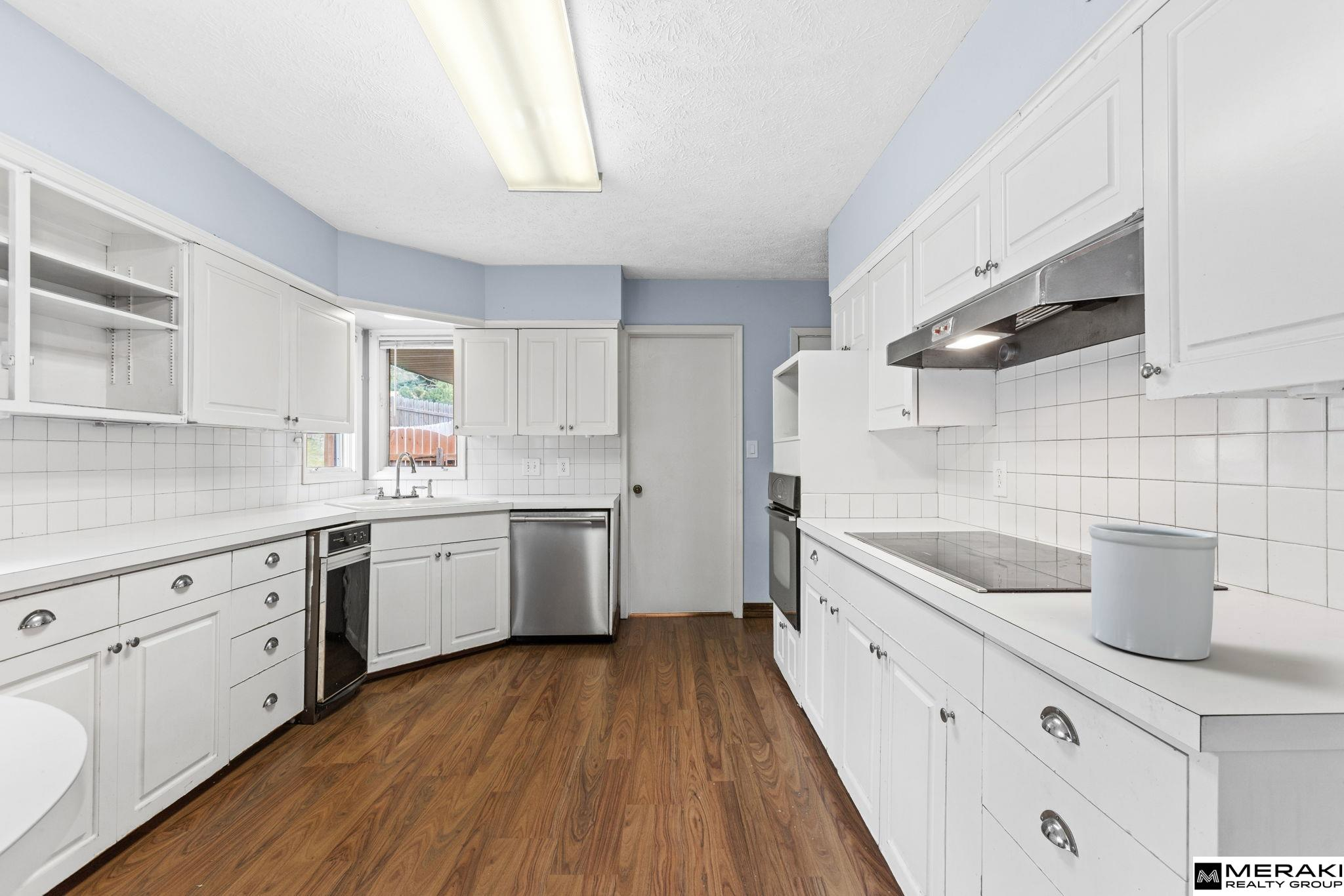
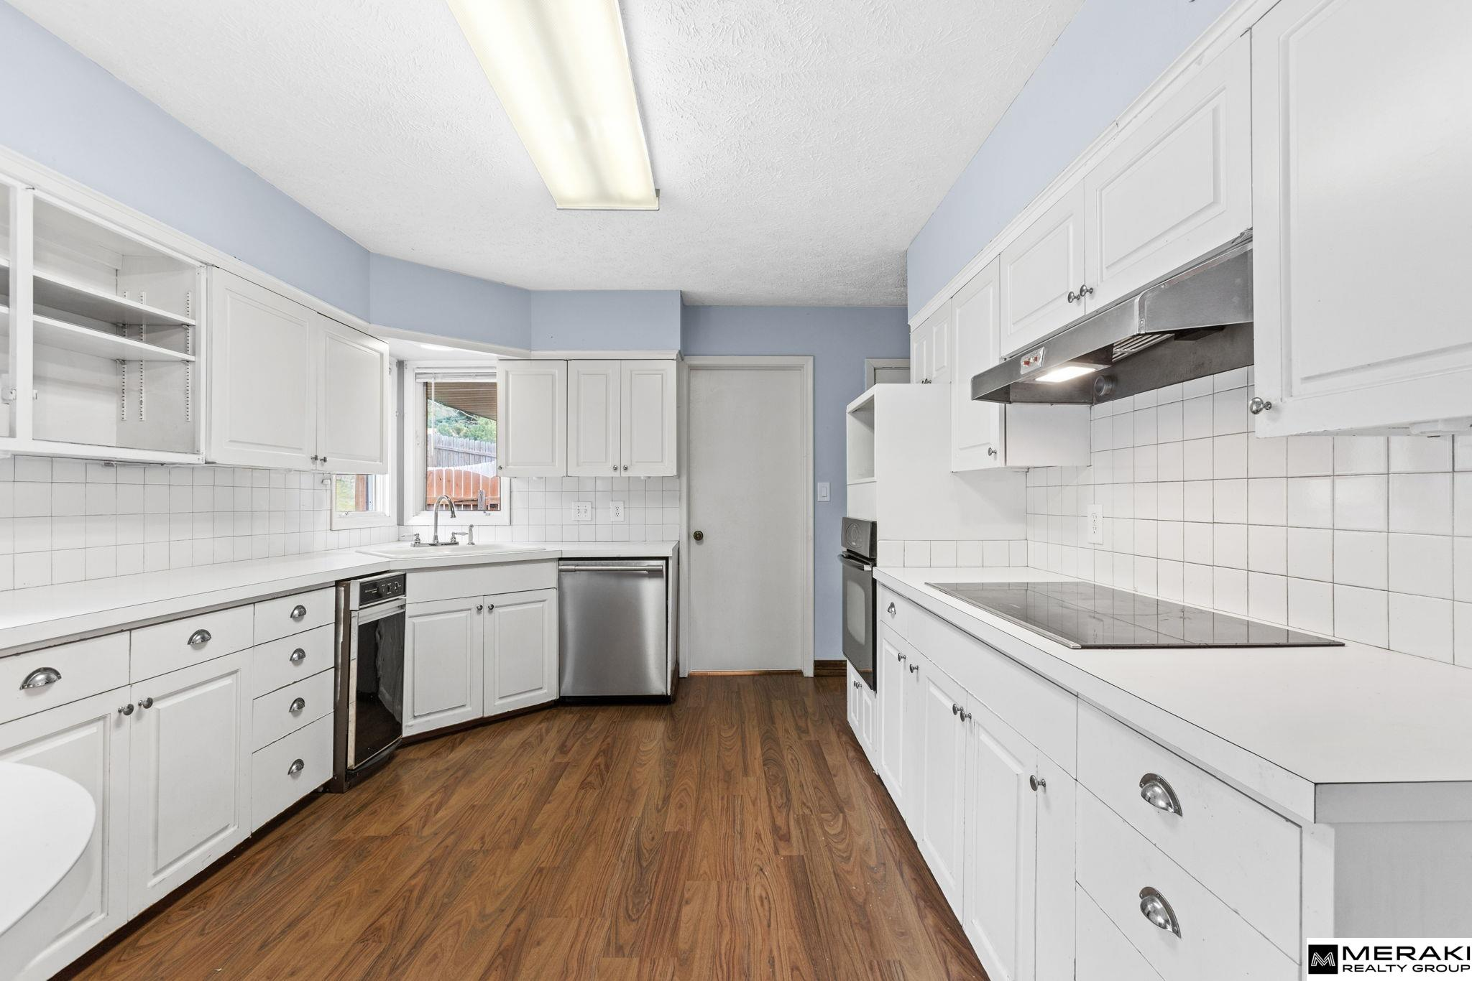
- utensil holder (1149, 586)
